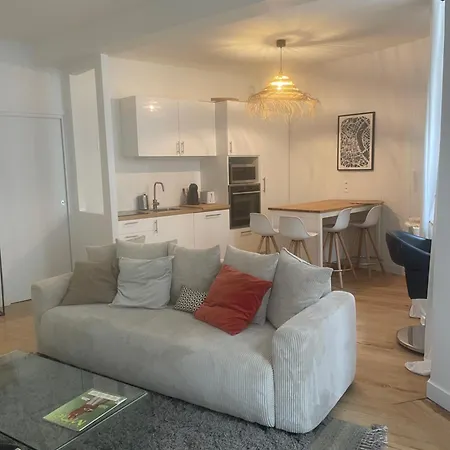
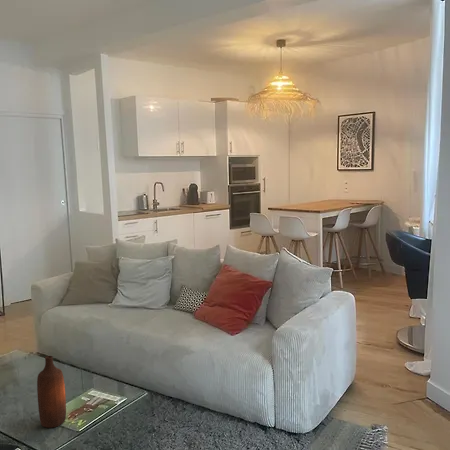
+ bottle (51, 389)
